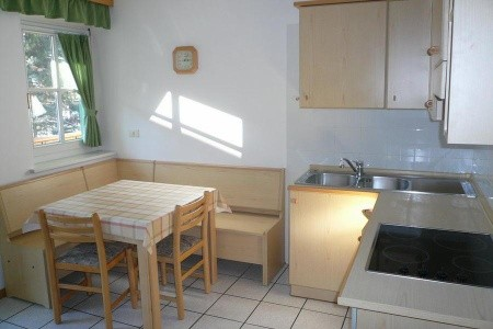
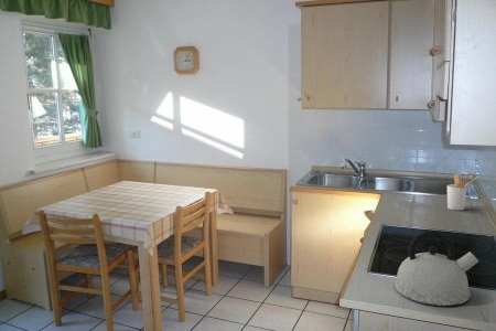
+ kettle (435, 260)
+ utensil holder (462, 192)
